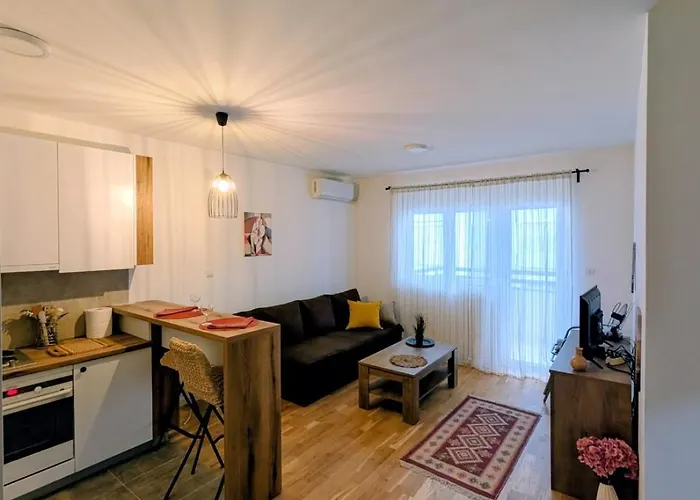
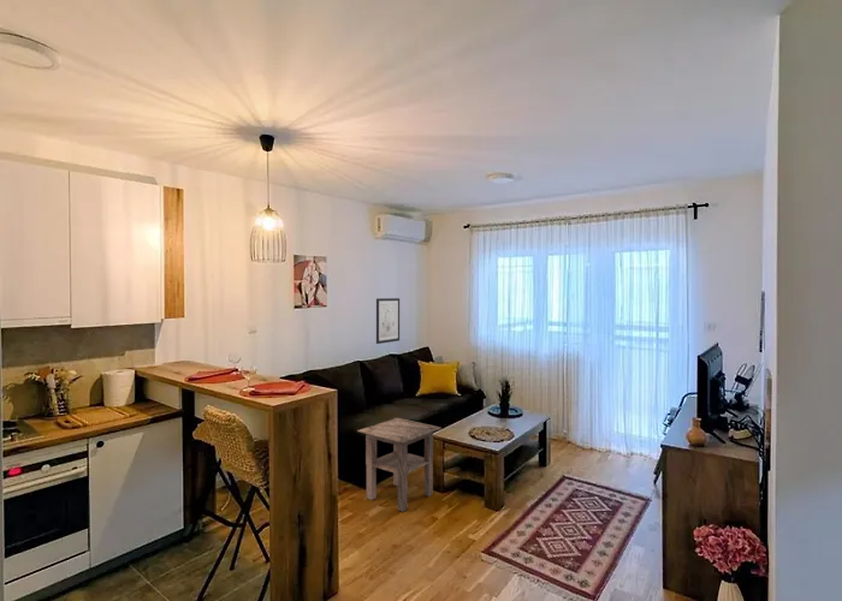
+ side table (399, 462)
+ wall art (387, 320)
